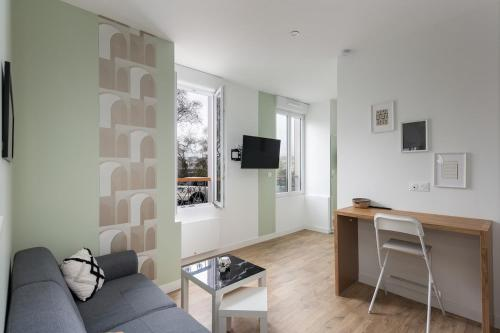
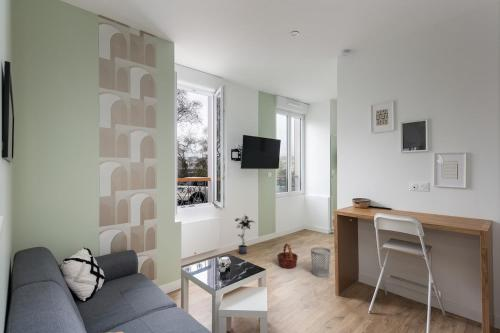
+ basket (287, 254)
+ wastebasket (320, 262)
+ potted plant (243, 234)
